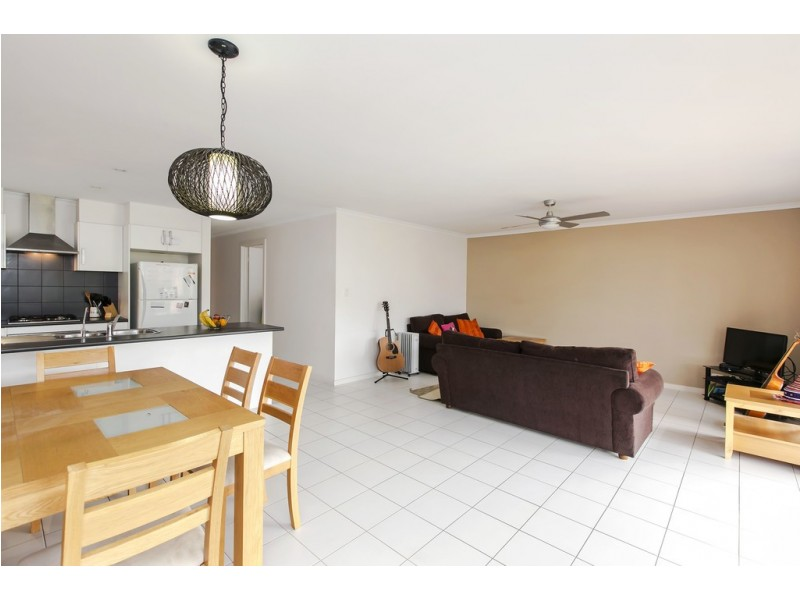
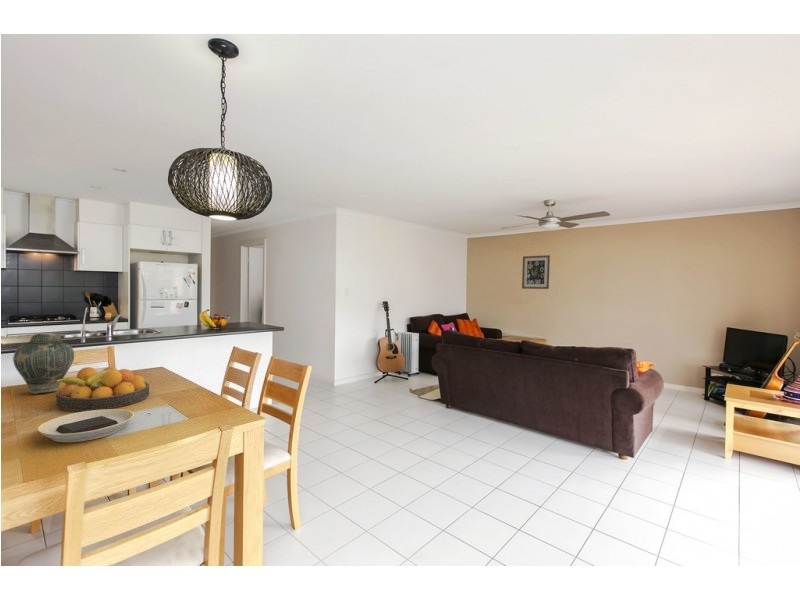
+ vase (44, 362)
+ wall art (535, 272)
+ plate (88, 425)
+ fruit bowl (105, 383)
